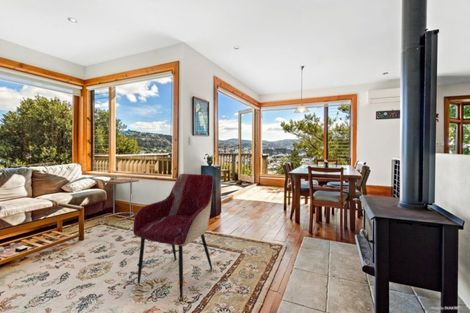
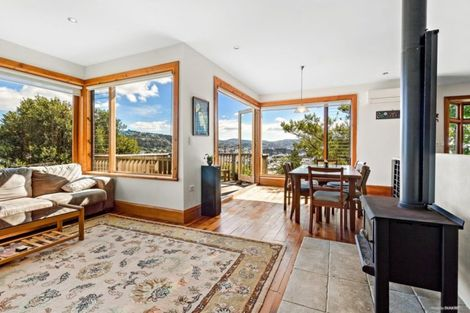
- armchair (178, 225)
- side table (130, 197)
